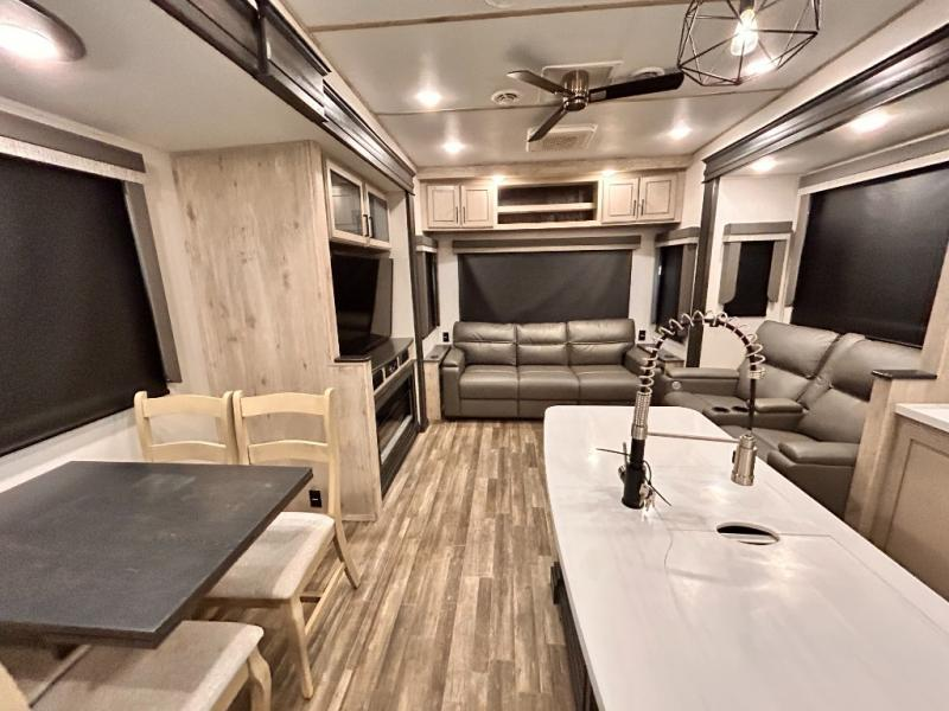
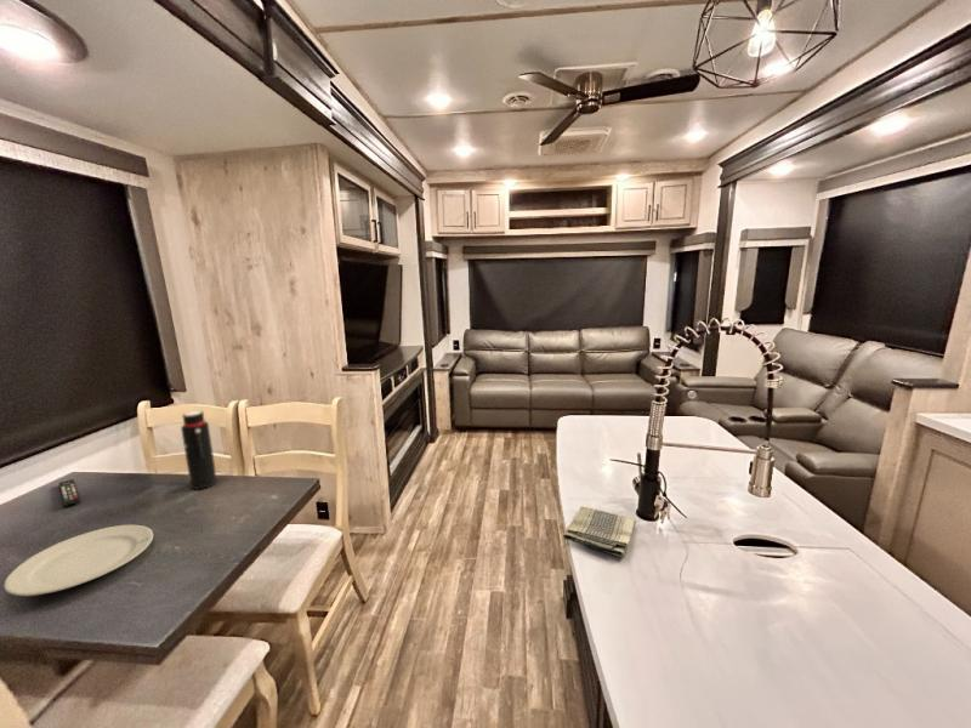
+ water bottle (198, 450)
+ dish towel (600, 527)
+ remote control (68, 491)
+ chinaware (86, 558)
